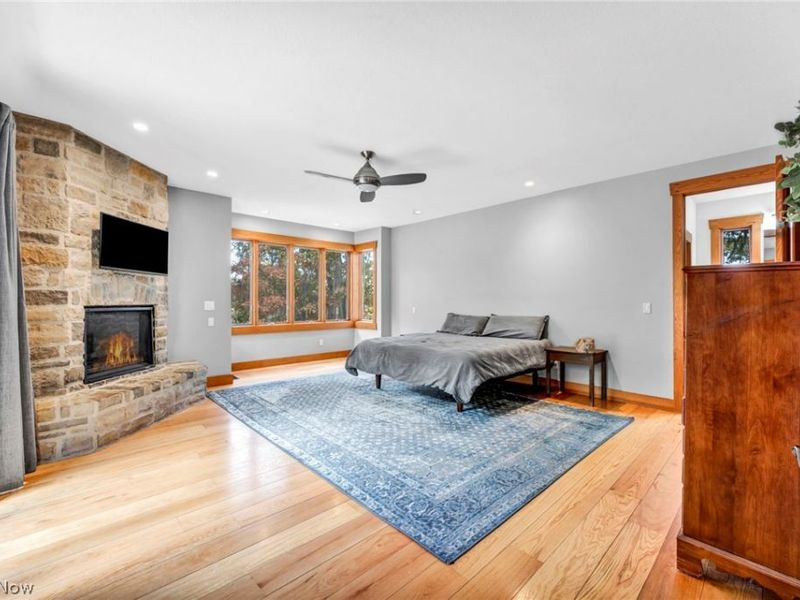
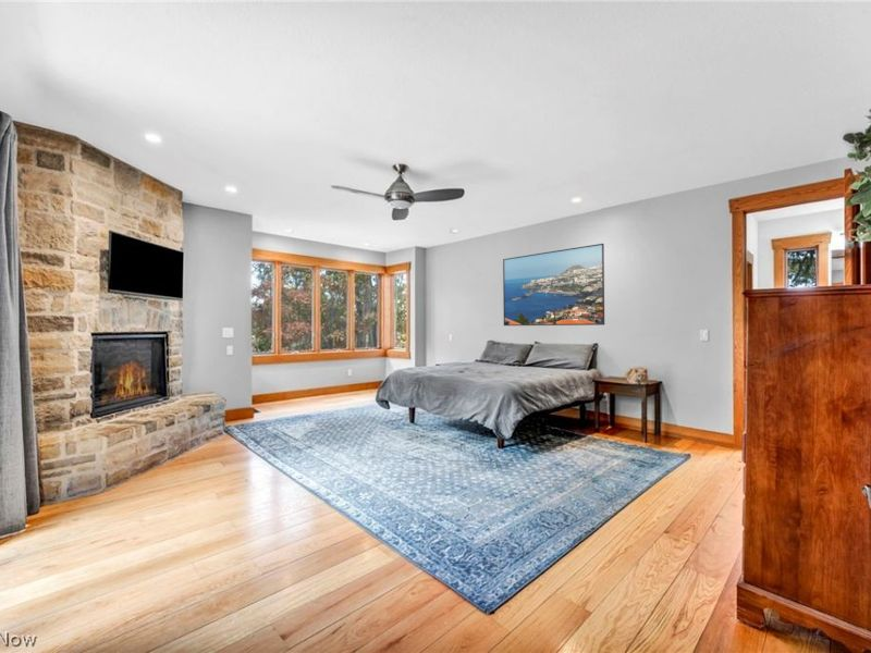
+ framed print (549, 288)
